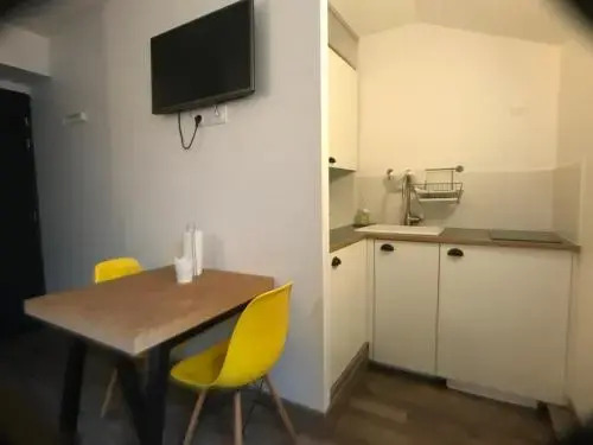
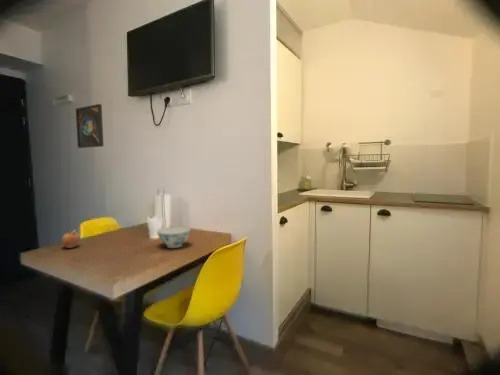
+ fruit (70, 238)
+ chinaware (174, 237)
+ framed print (89, 126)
